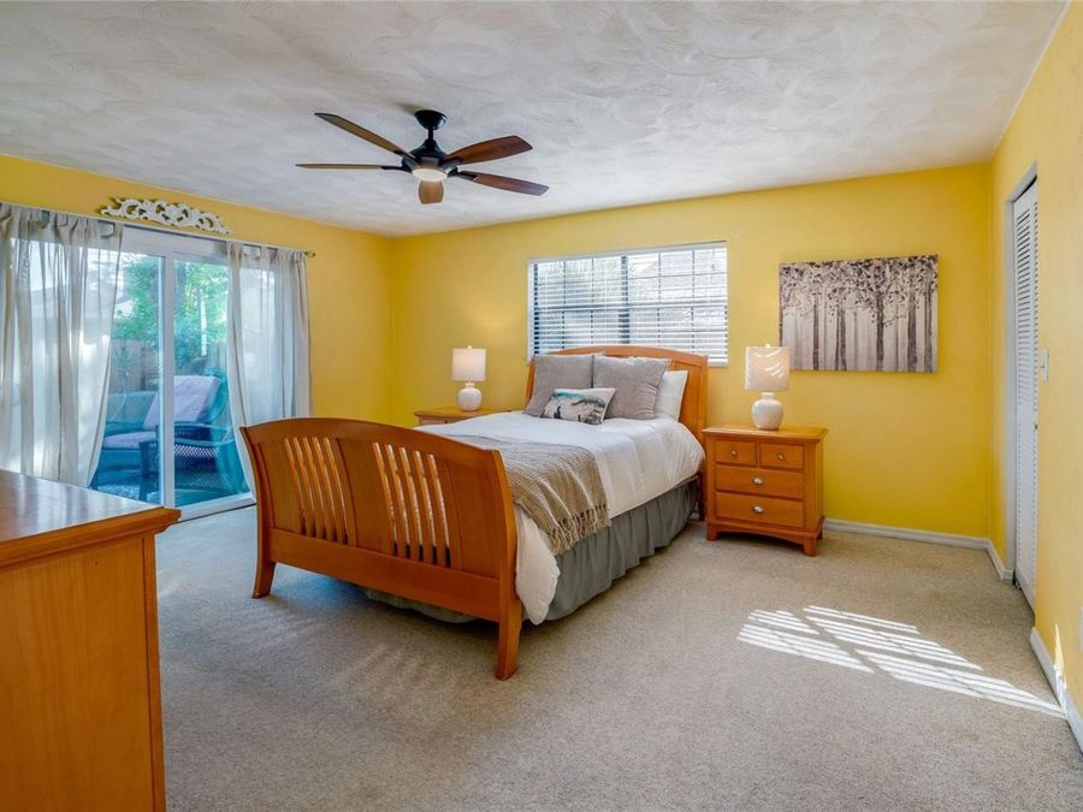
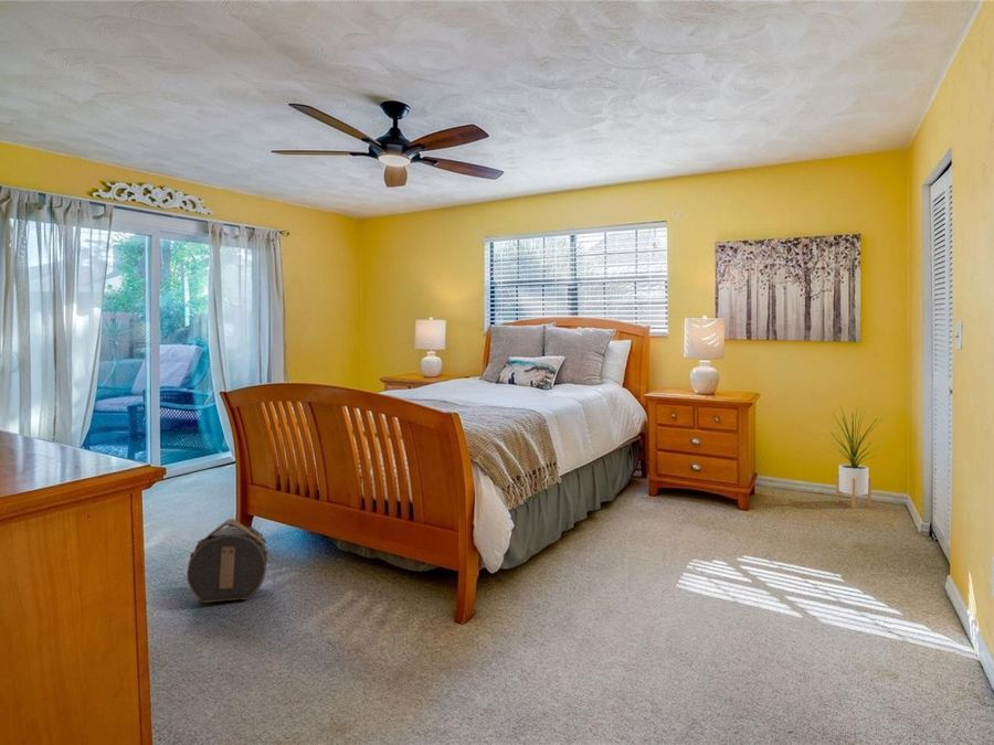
+ hat box (229, 556)
+ house plant (854, 455)
